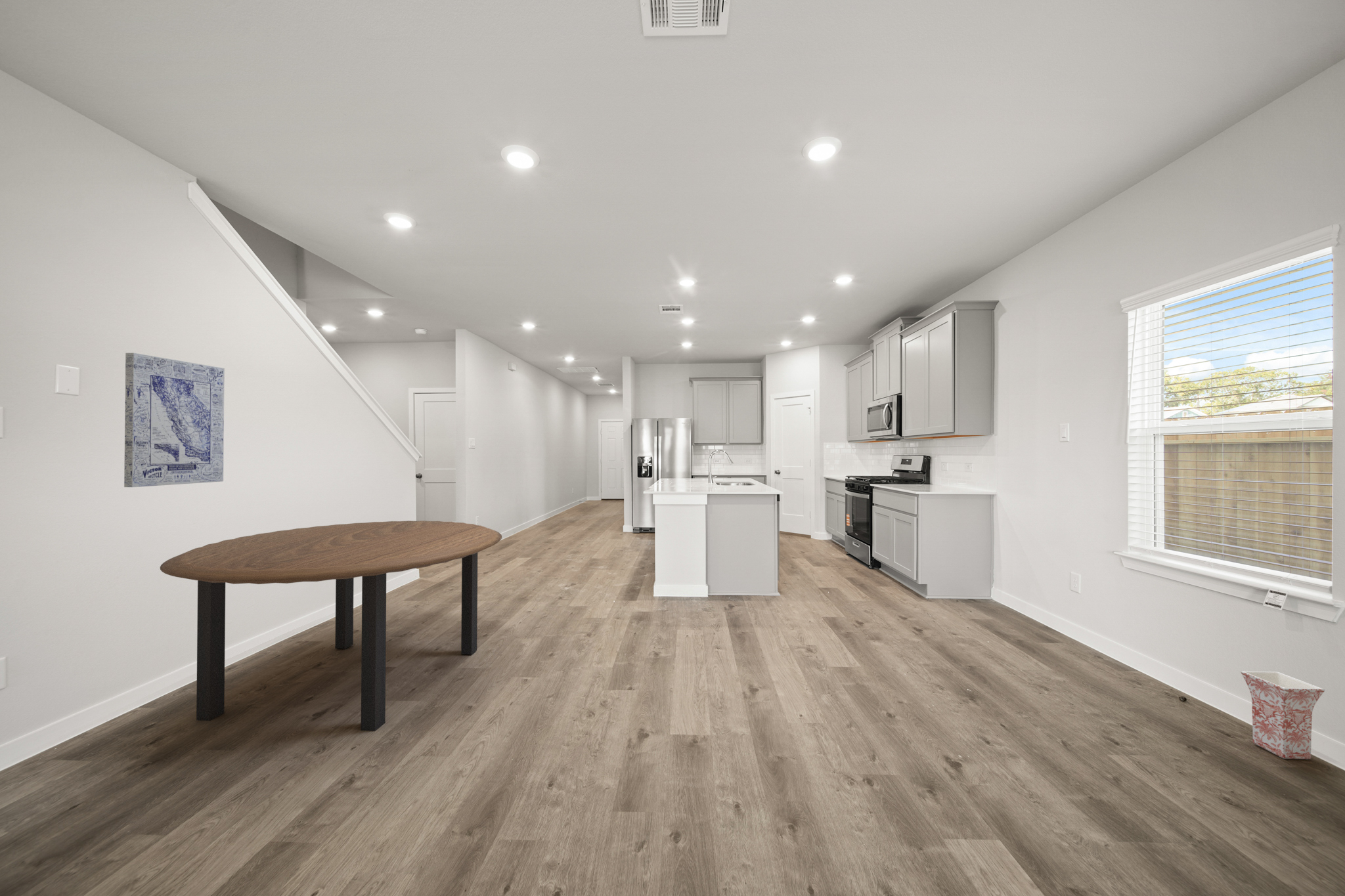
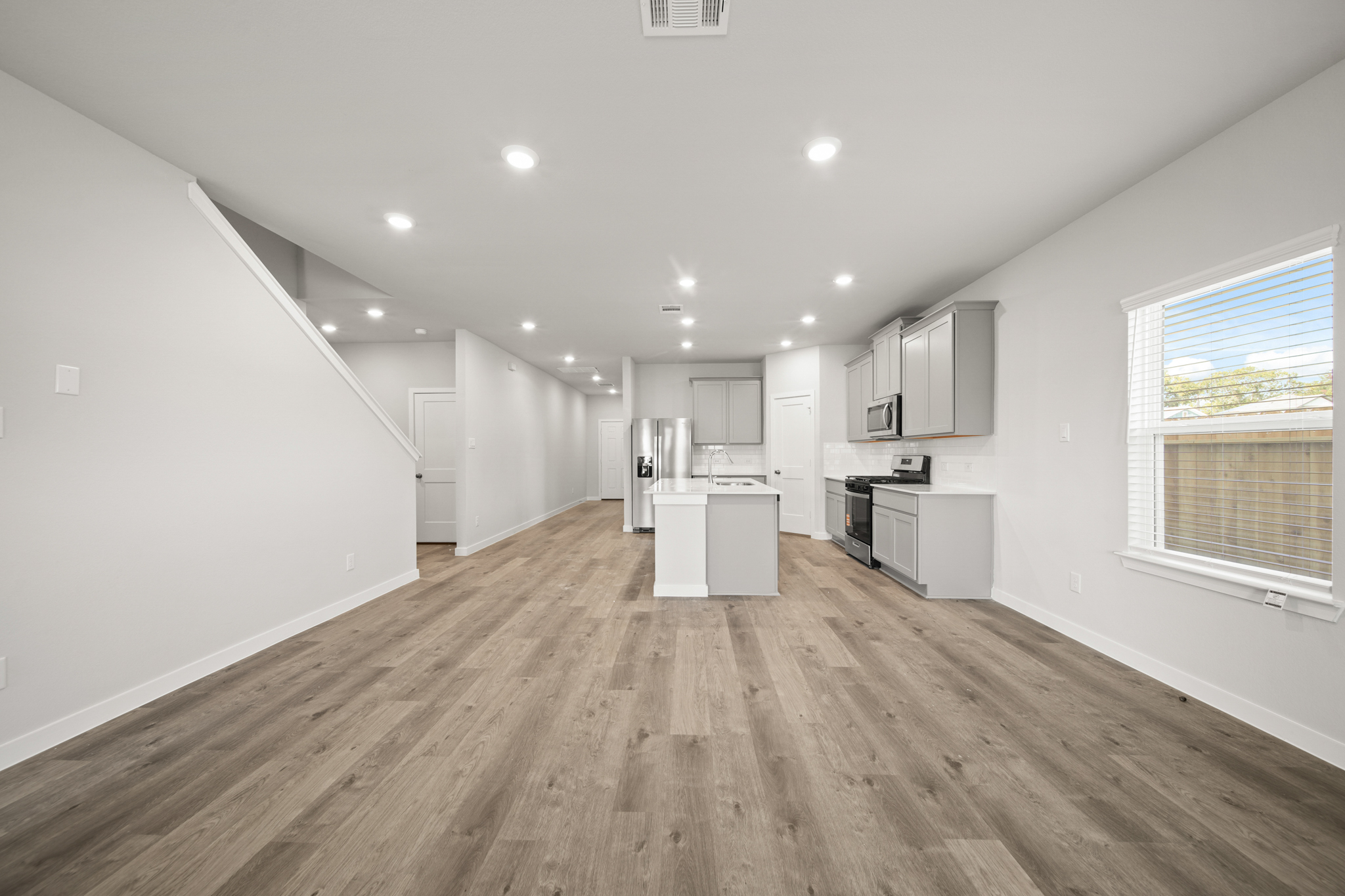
- dining table (353, 608)
- wall art (178, 422)
- vase (1281, 715)
